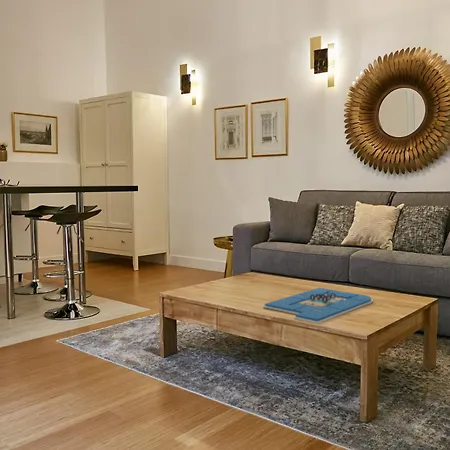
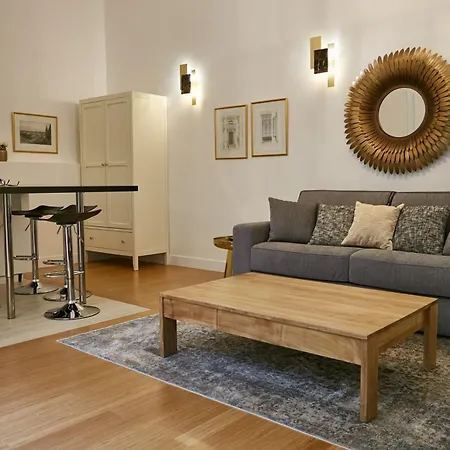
- board game (318, 300)
